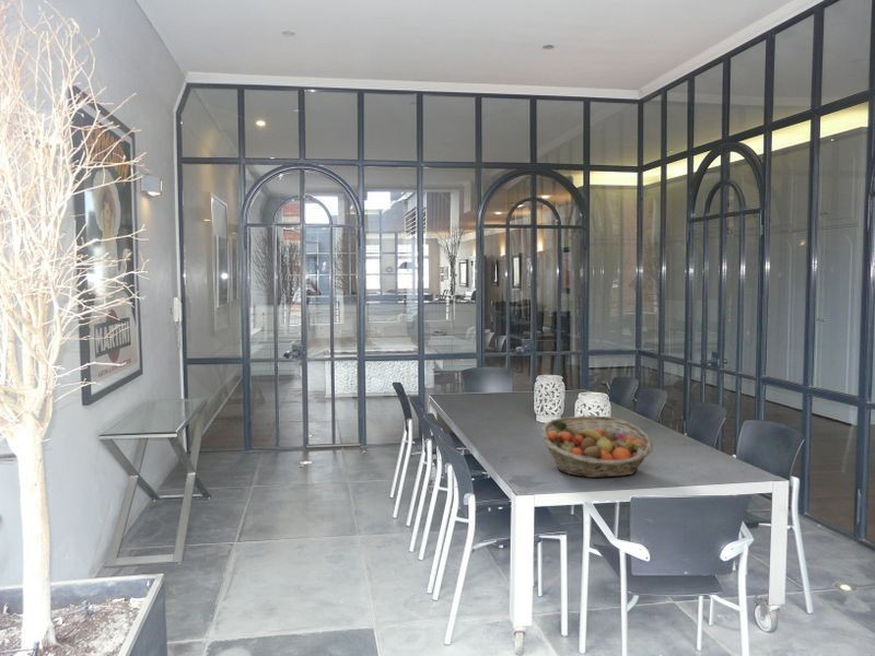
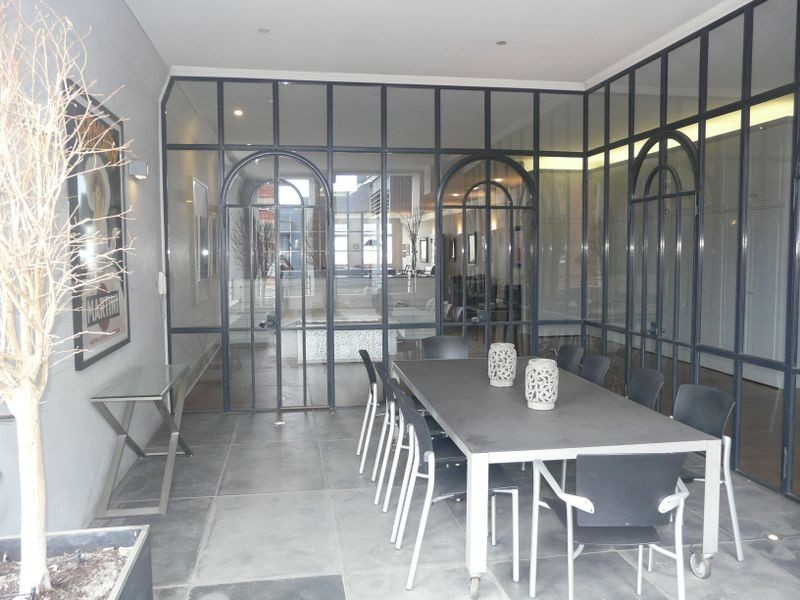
- fruit basket (595, 445)
